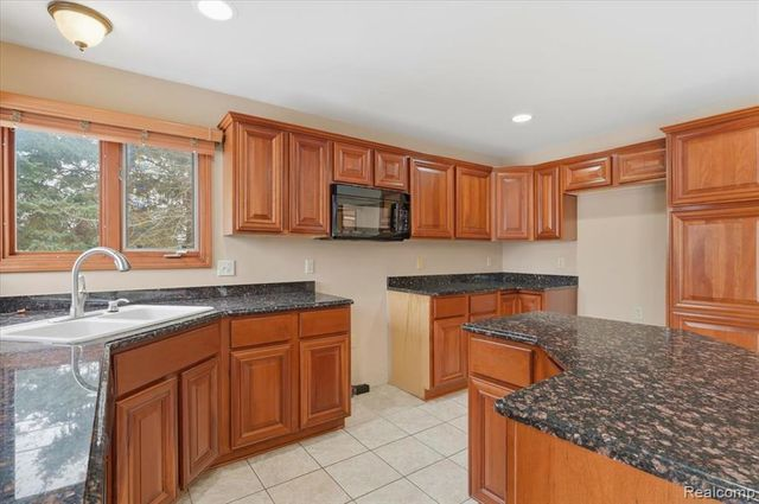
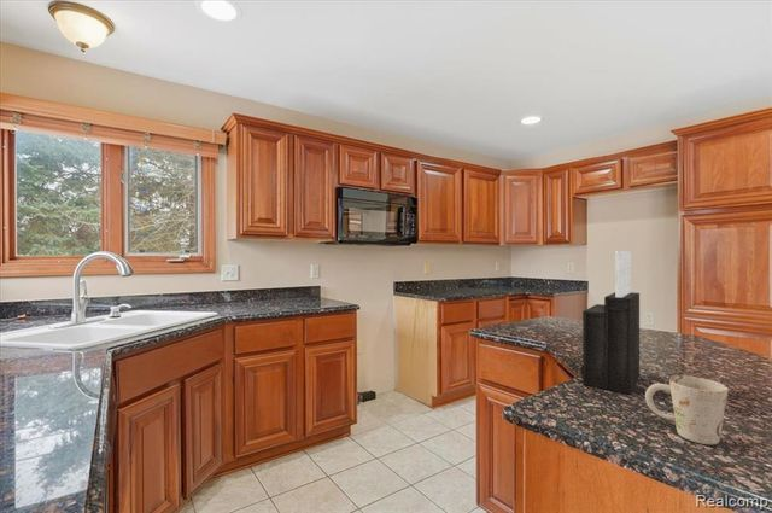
+ mug (683, 406)
+ knife block (607, 315)
